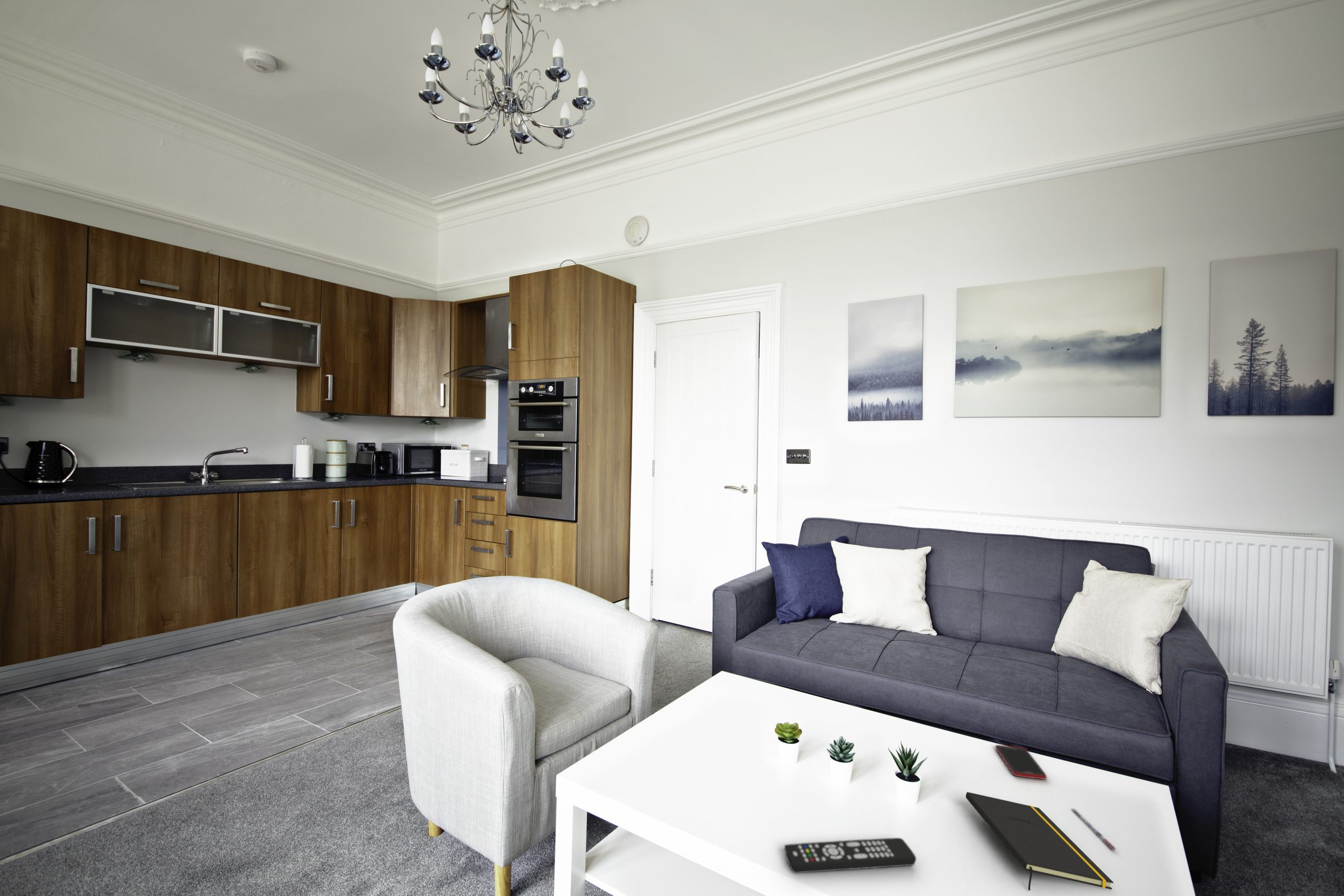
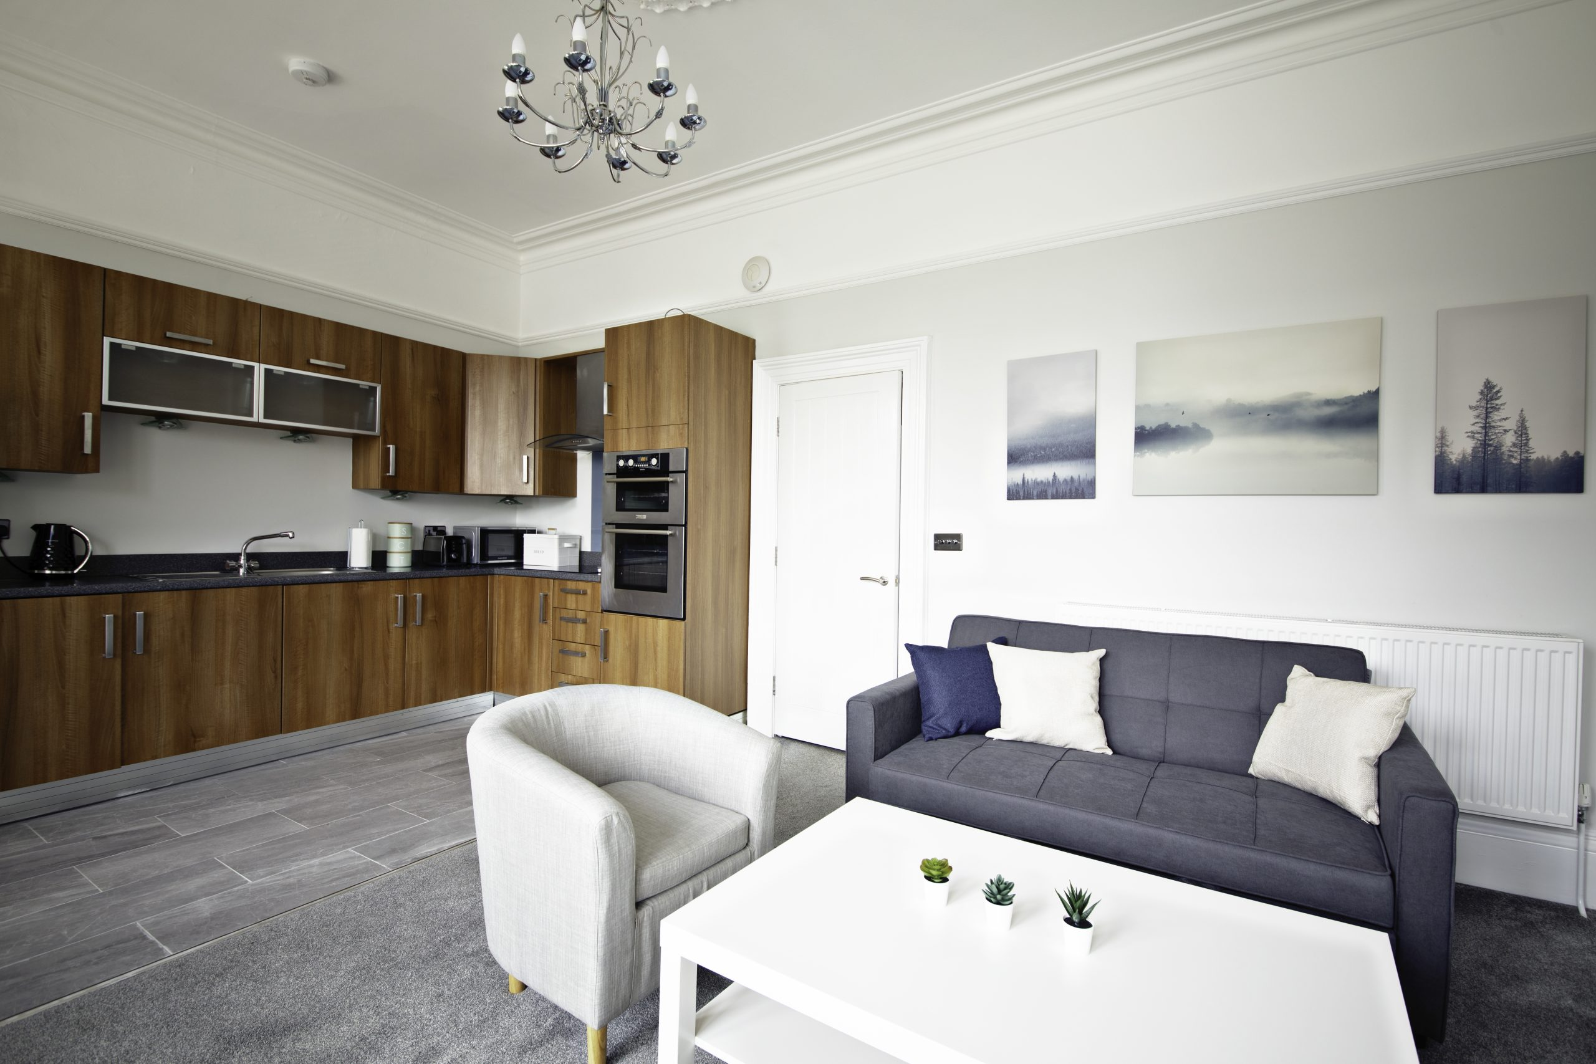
- cell phone (1020, 761)
- remote control (849, 856)
- notepad (1033, 836)
- pen (1093, 828)
